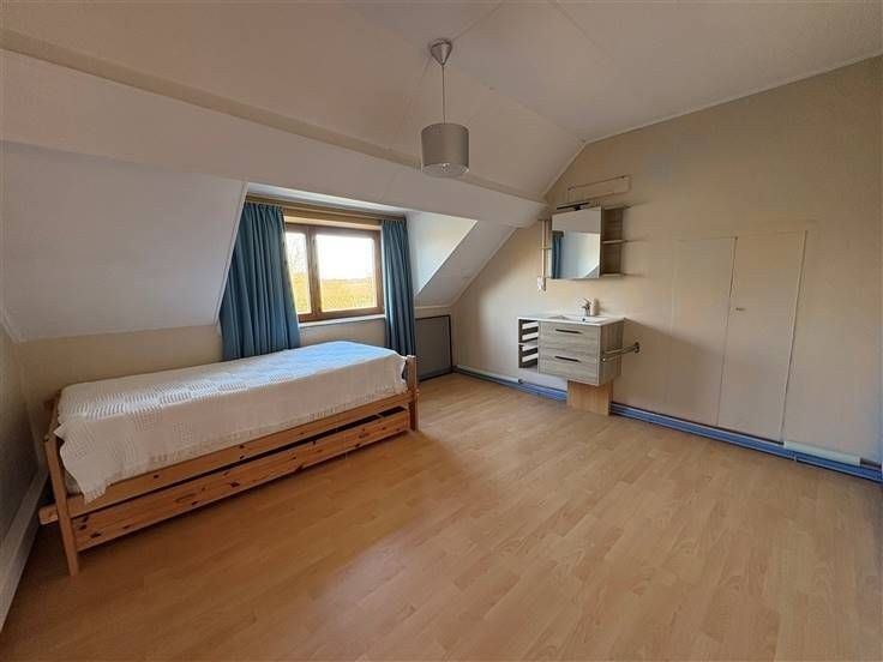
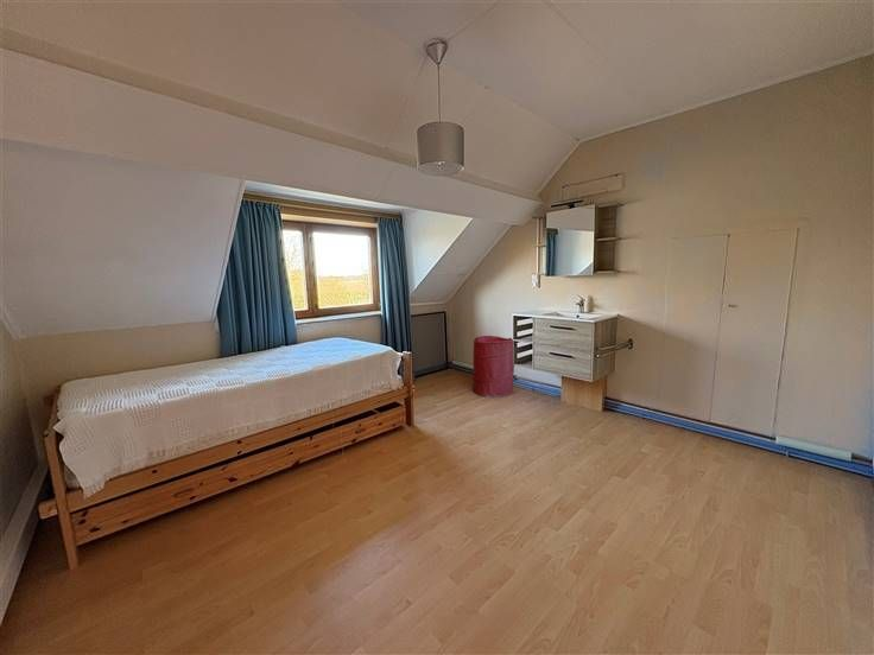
+ laundry hamper (493, 363)
